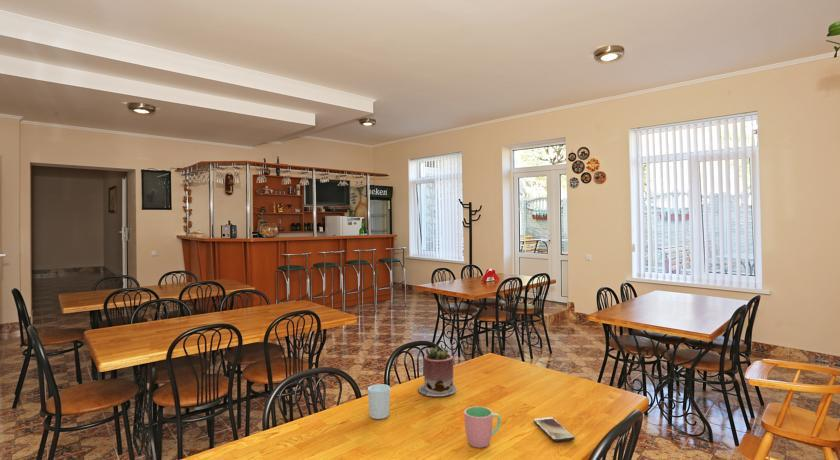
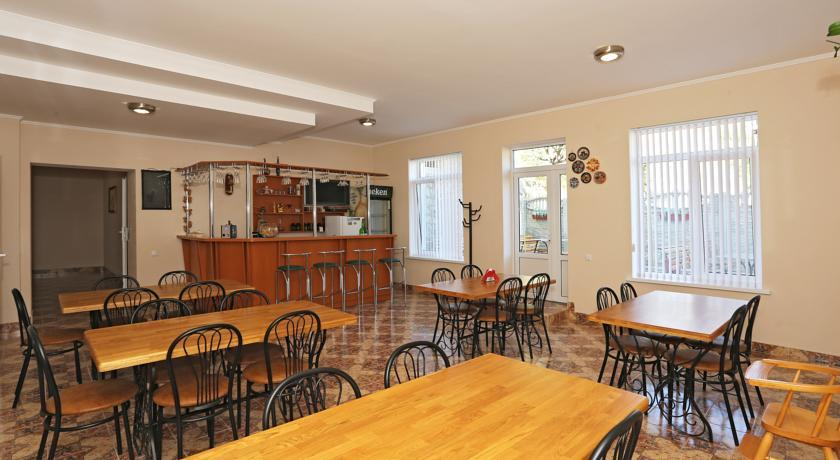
- smartphone (553, 429)
- cup (483, 426)
- succulent planter (437, 368)
- cup (379, 401)
